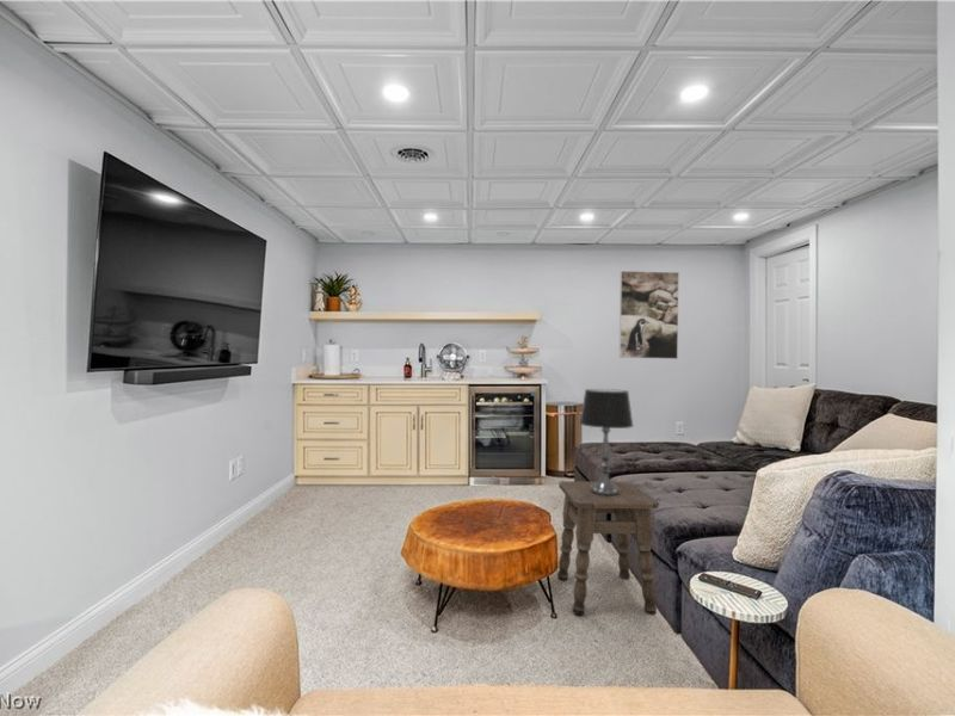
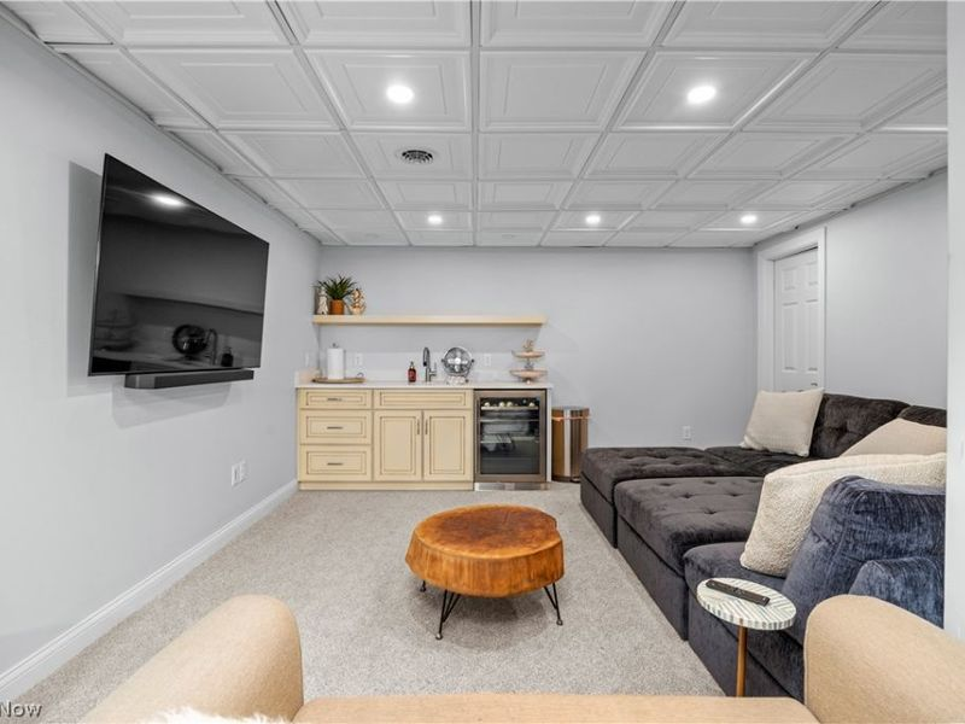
- side table (604, 532)
- table lamp (605, 440)
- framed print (648, 315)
